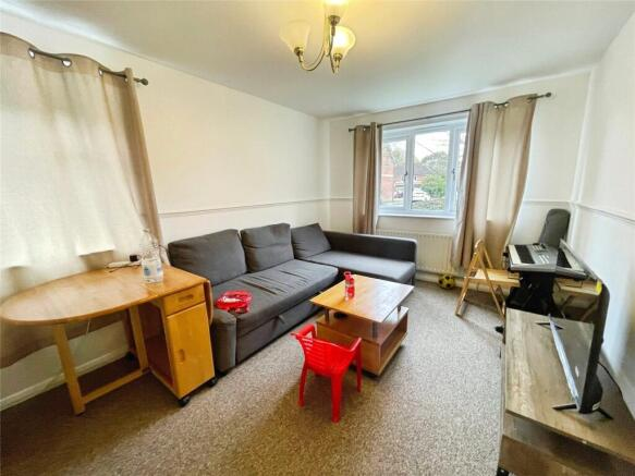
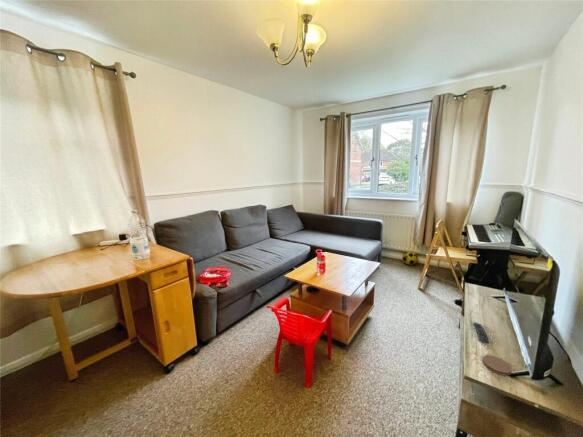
+ coaster (496, 364)
+ remote control (479, 331)
